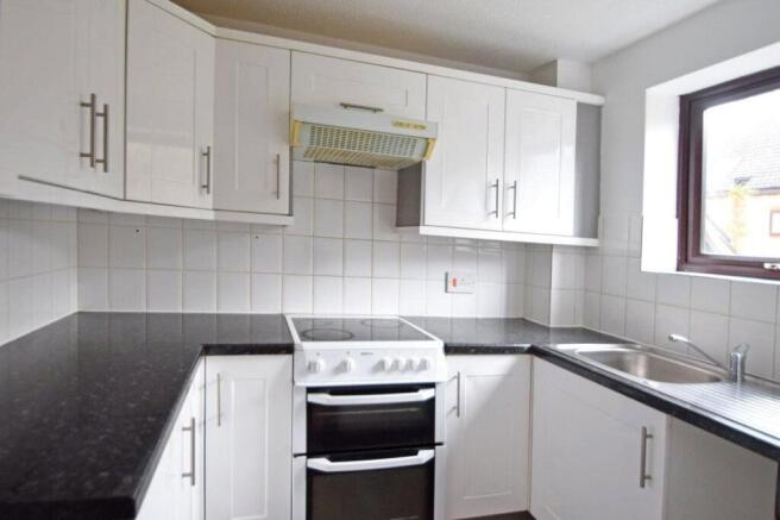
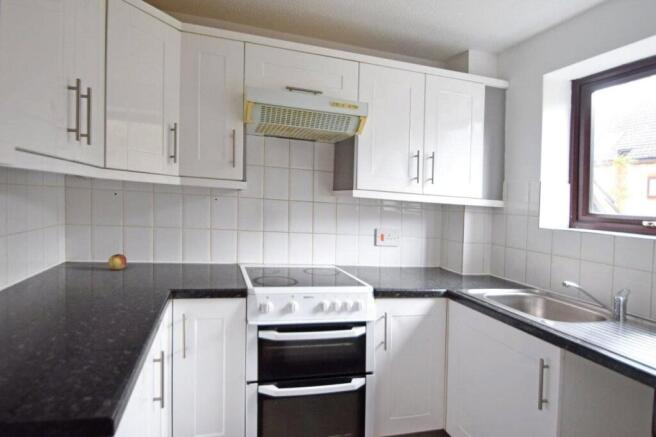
+ fruit (117, 261)
